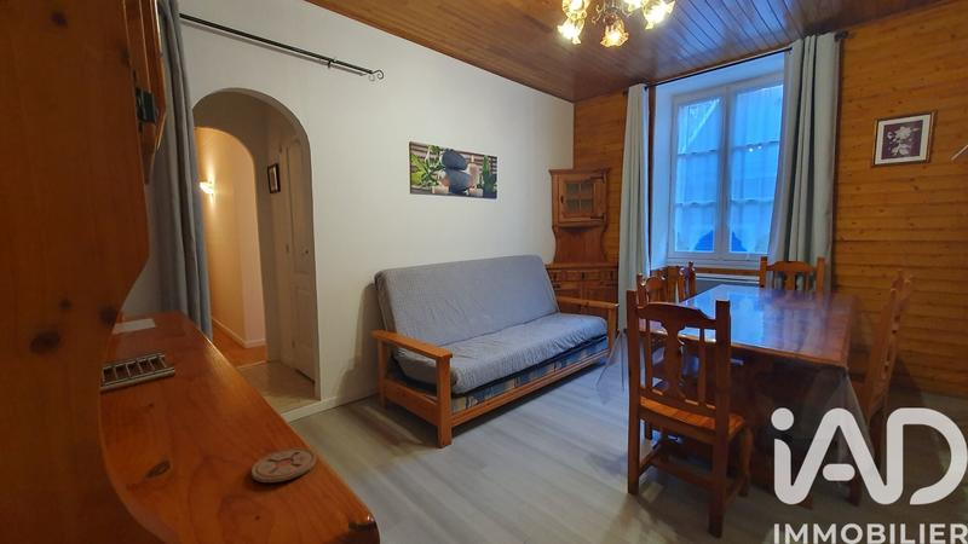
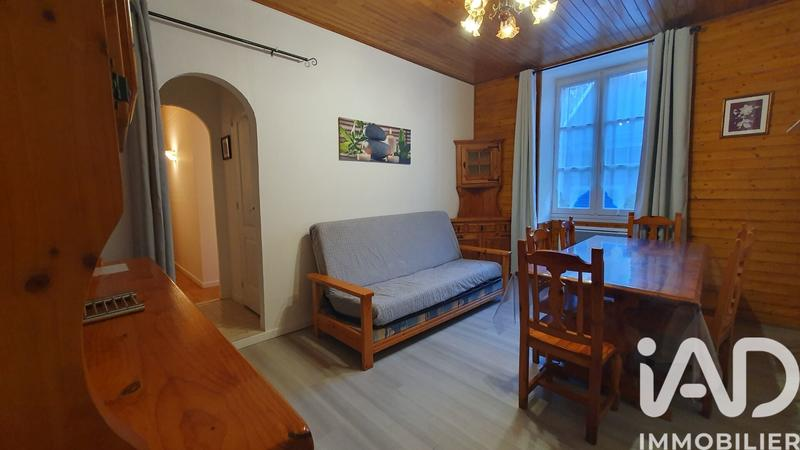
- coaster (284, 464)
